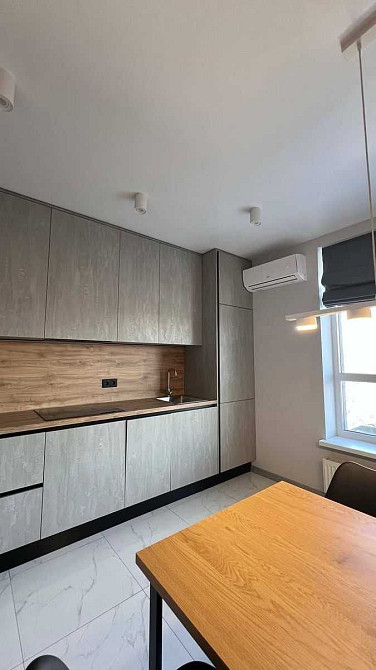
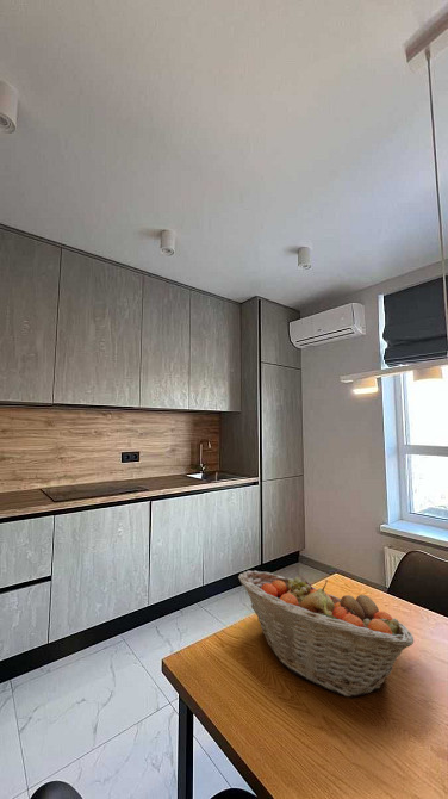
+ fruit basket (316, 615)
